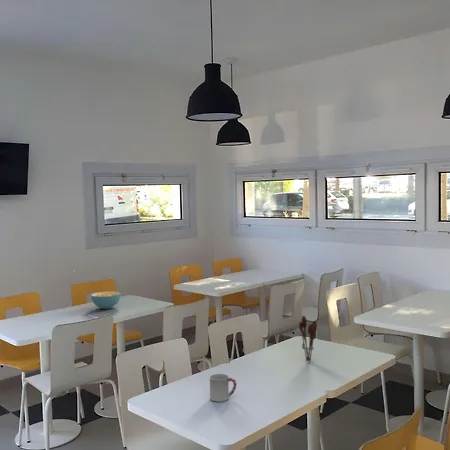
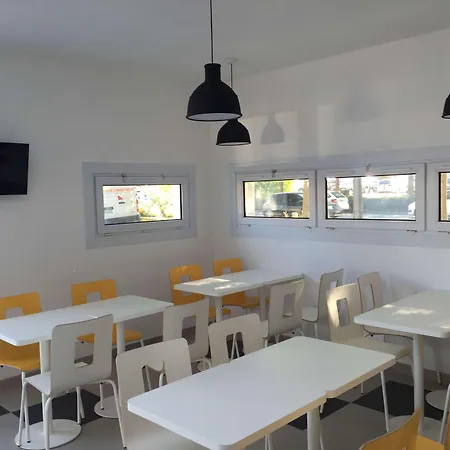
- cereal bowl (106, 301)
- utensil holder (310, 339)
- cup (223, 387)
